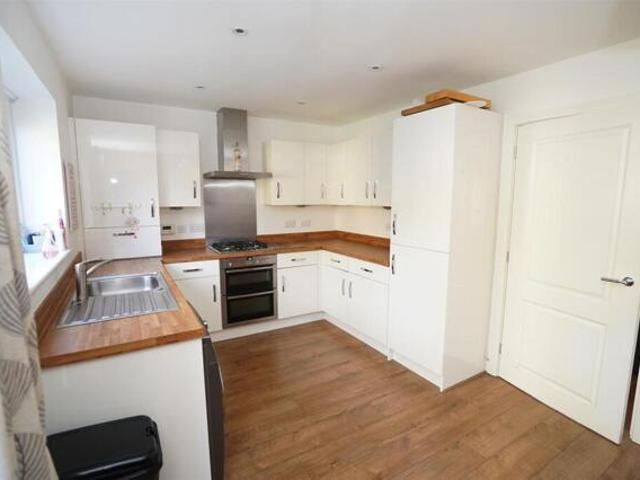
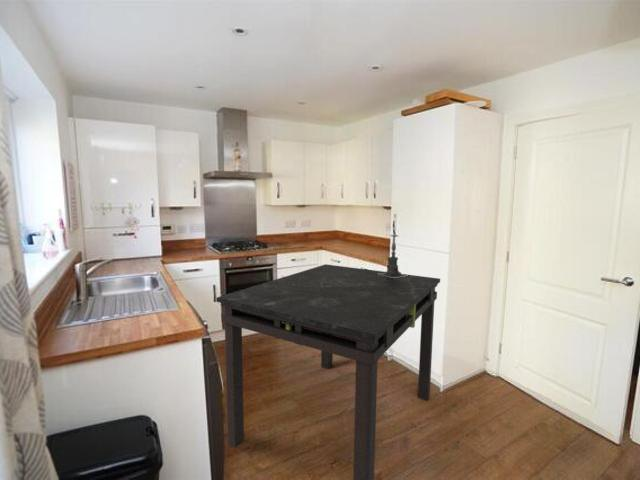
+ dining table (340, 353)
+ candle holder (393, 251)
